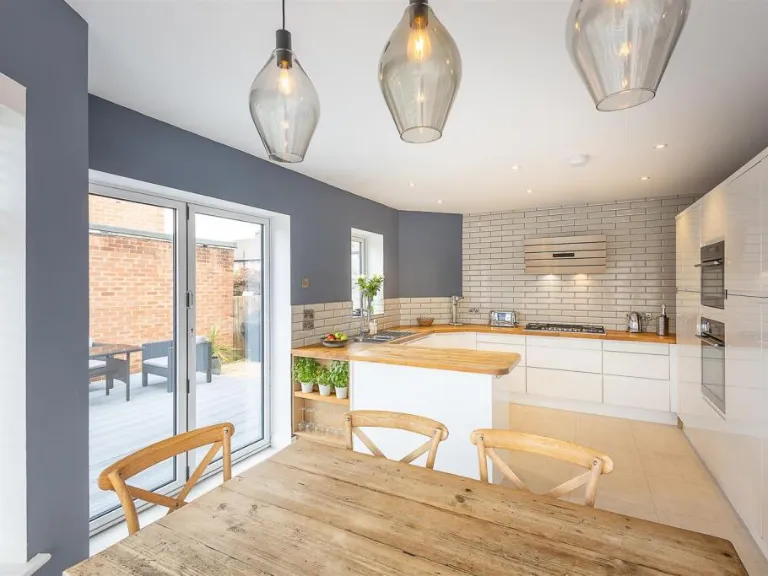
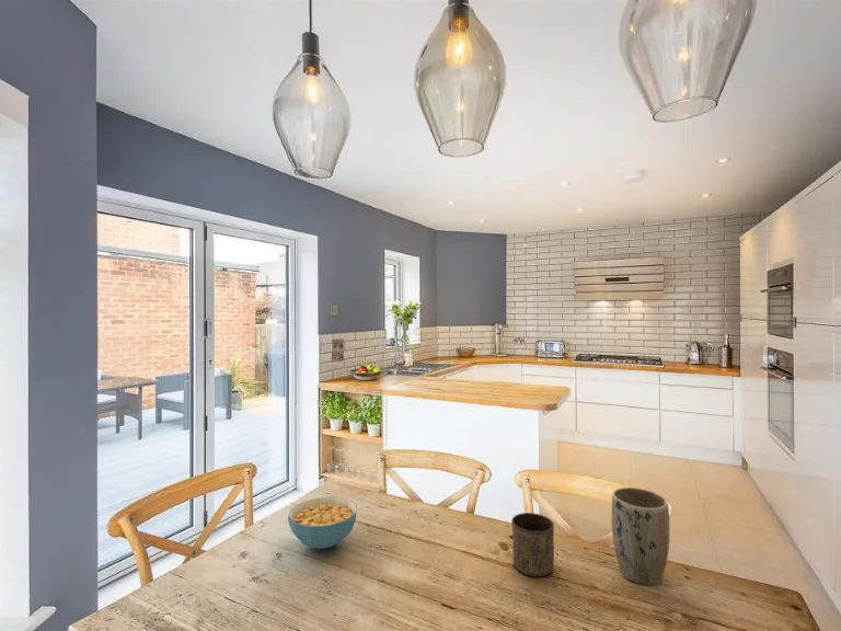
+ plant pot (640, 535)
+ cereal bowl (323, 527)
+ cup (532, 543)
